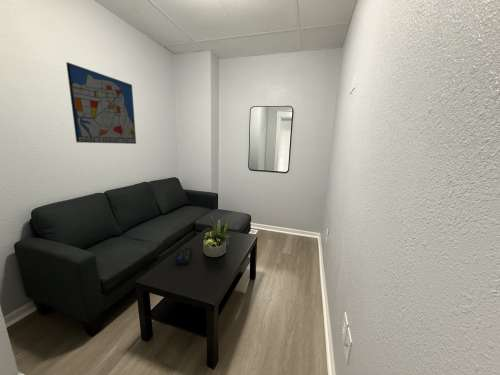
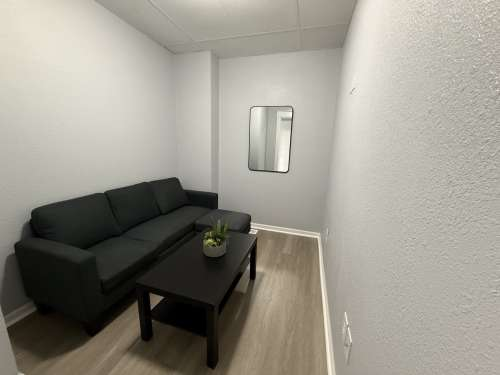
- remote control (184, 255)
- wall art (107, 110)
